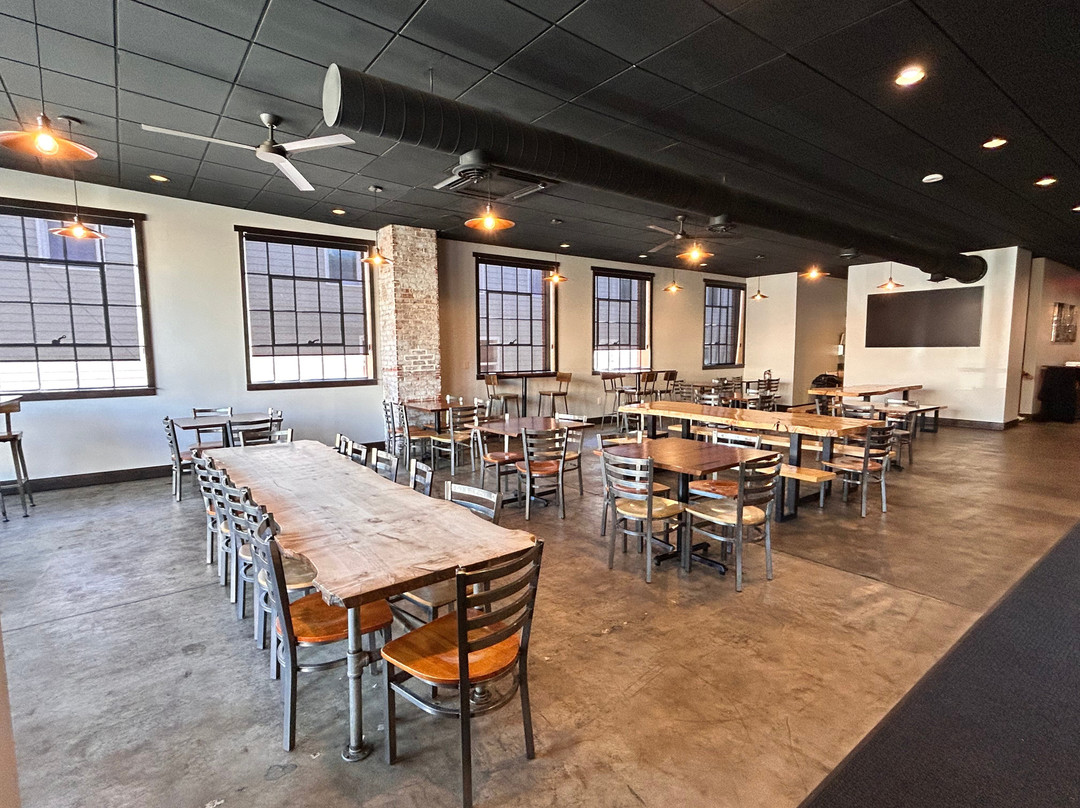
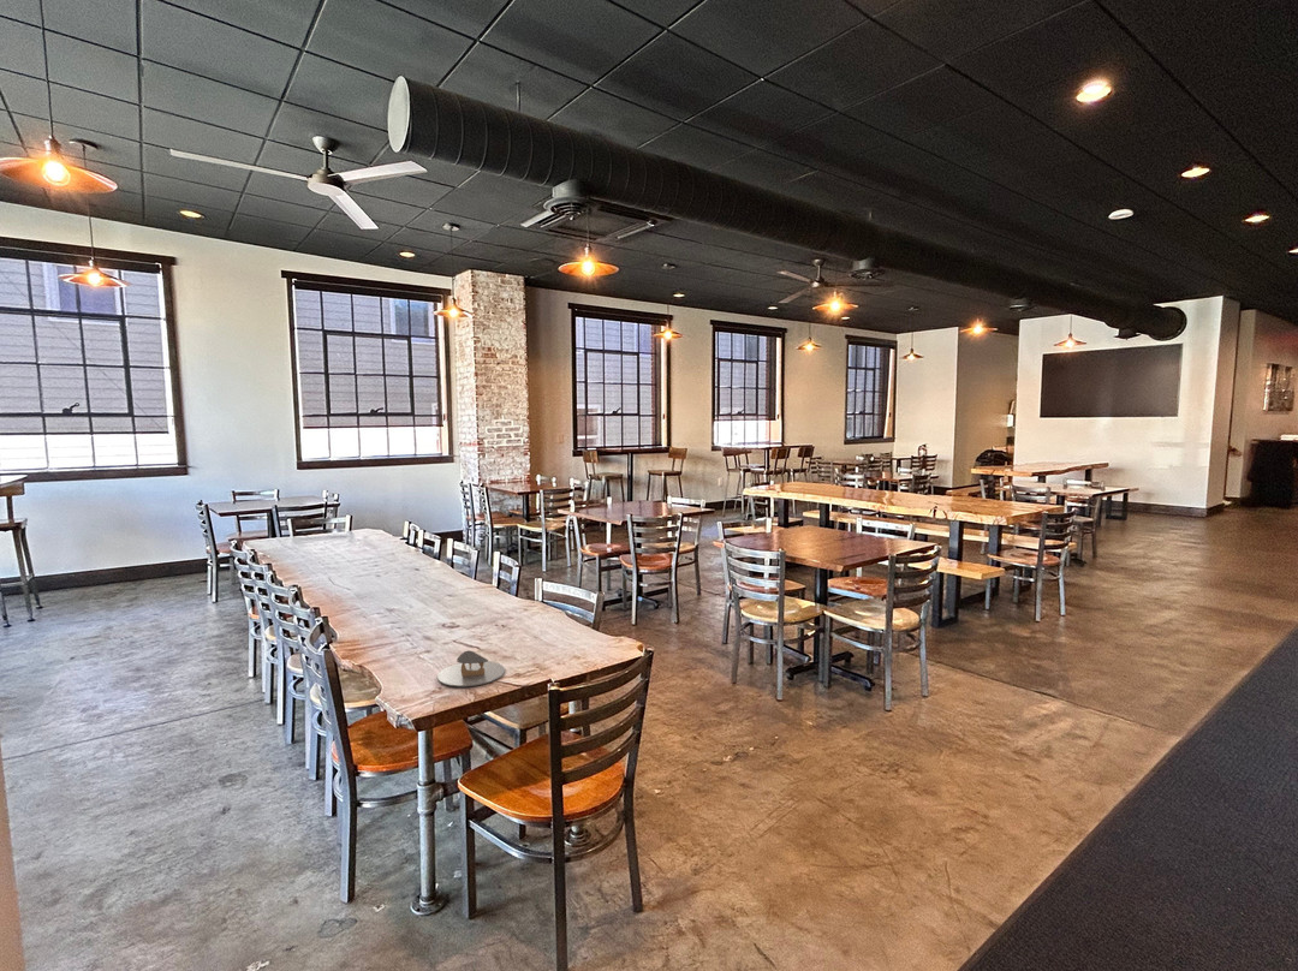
+ napkin holder (471, 665)
